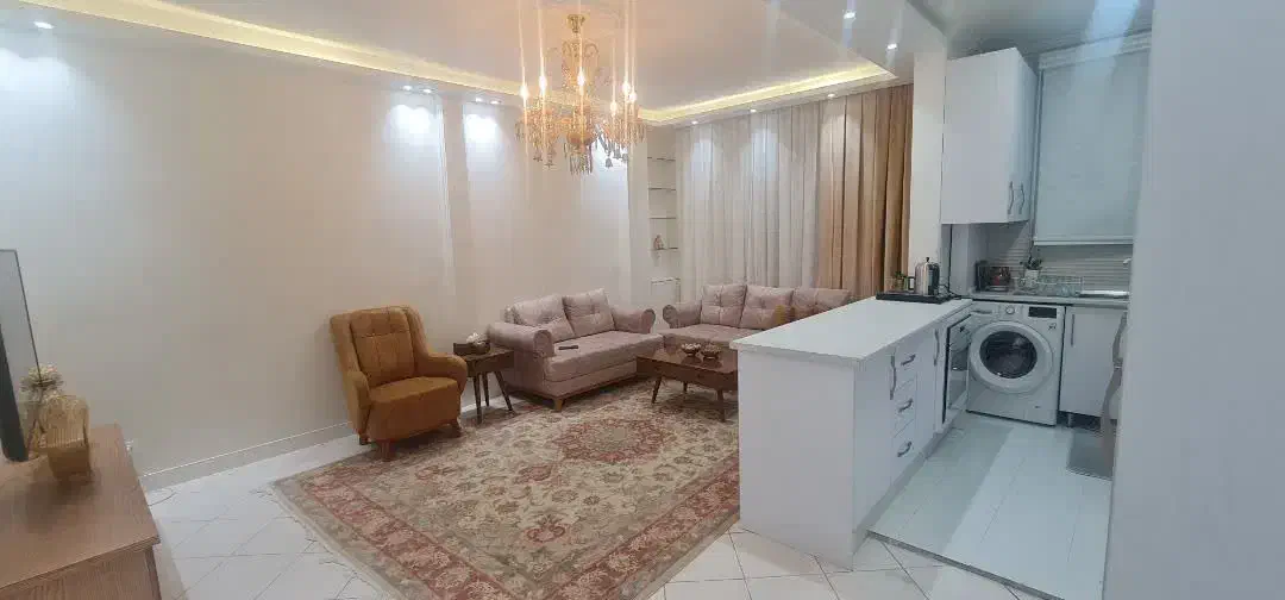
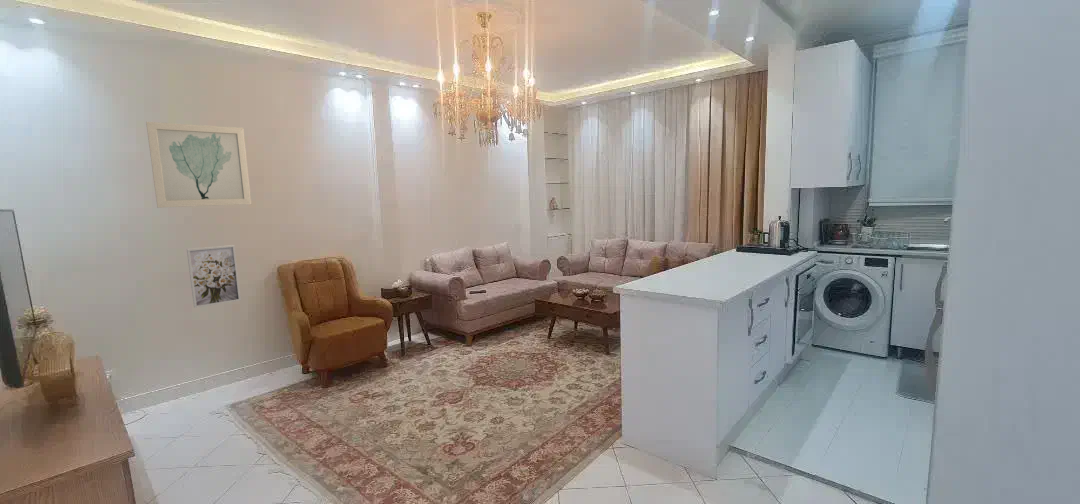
+ wall art (214, 275)
+ wall art (202, 165)
